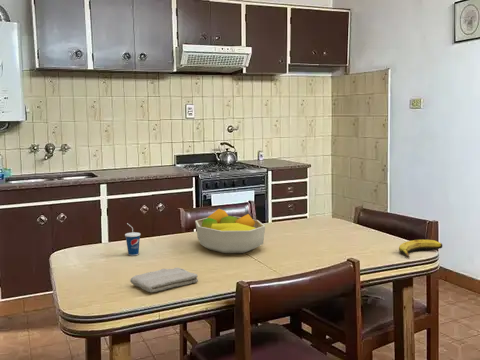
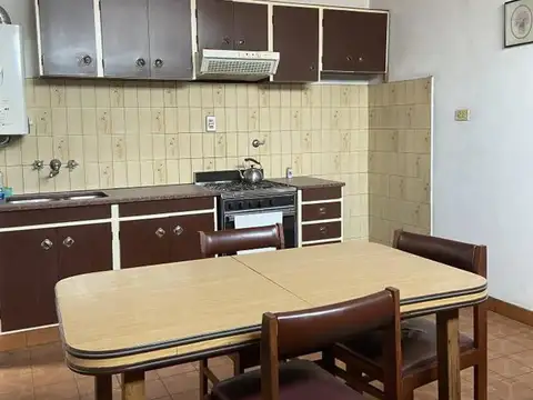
- washcloth (165, 278)
- cup (132, 238)
- fruit bowl (229, 229)
- banana (416, 247)
